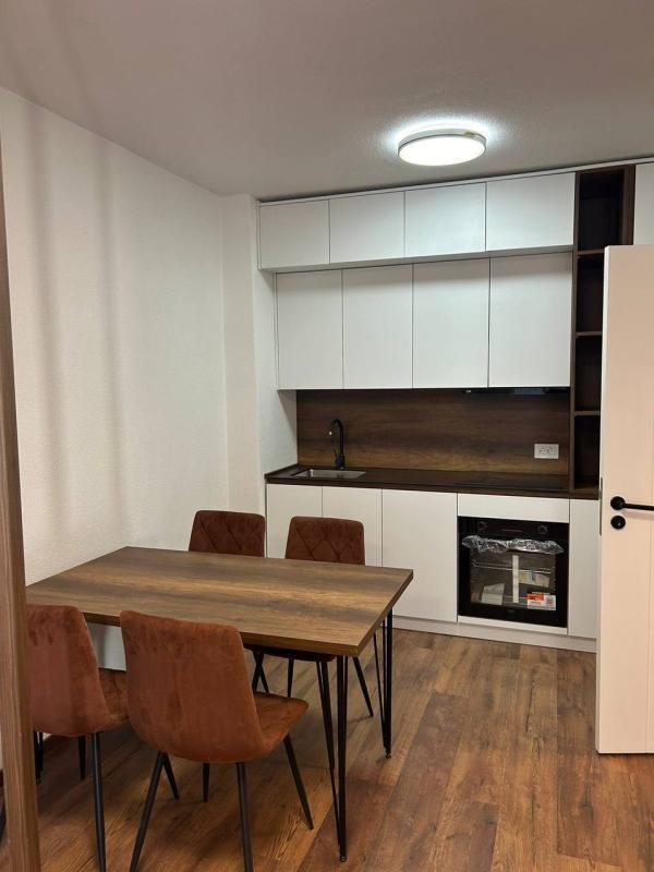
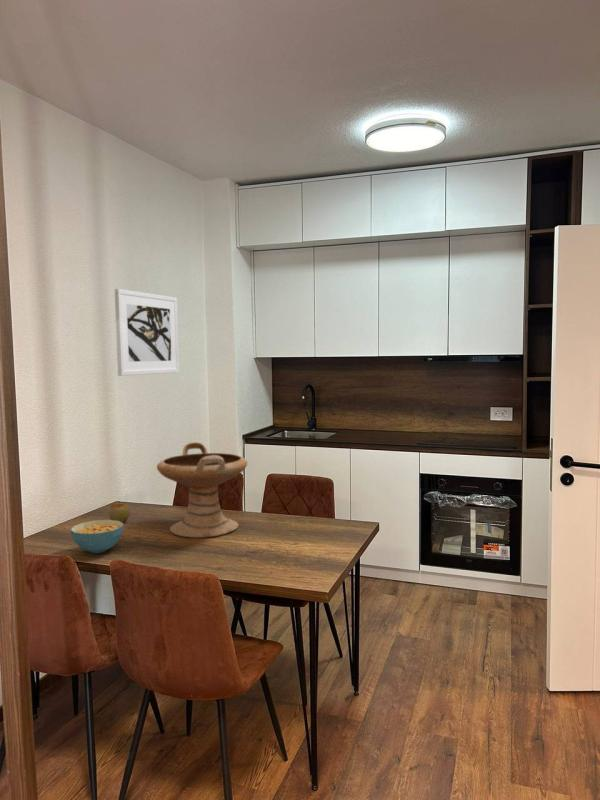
+ apple (119, 511)
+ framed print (149, 333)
+ cereal bowl (97, 538)
+ decorative bowl (203, 488)
